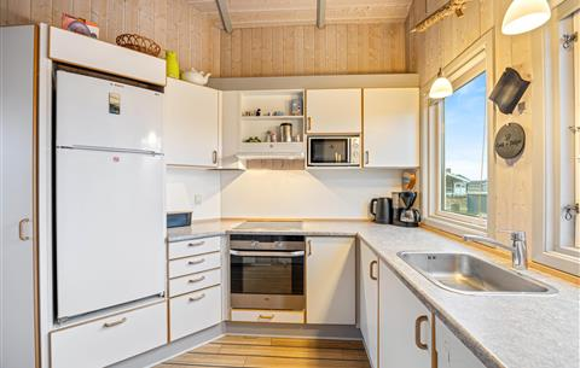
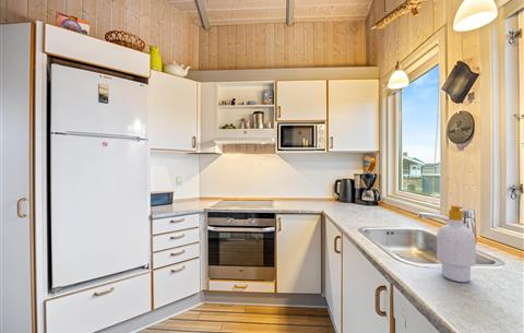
+ soap bottle (455, 241)
